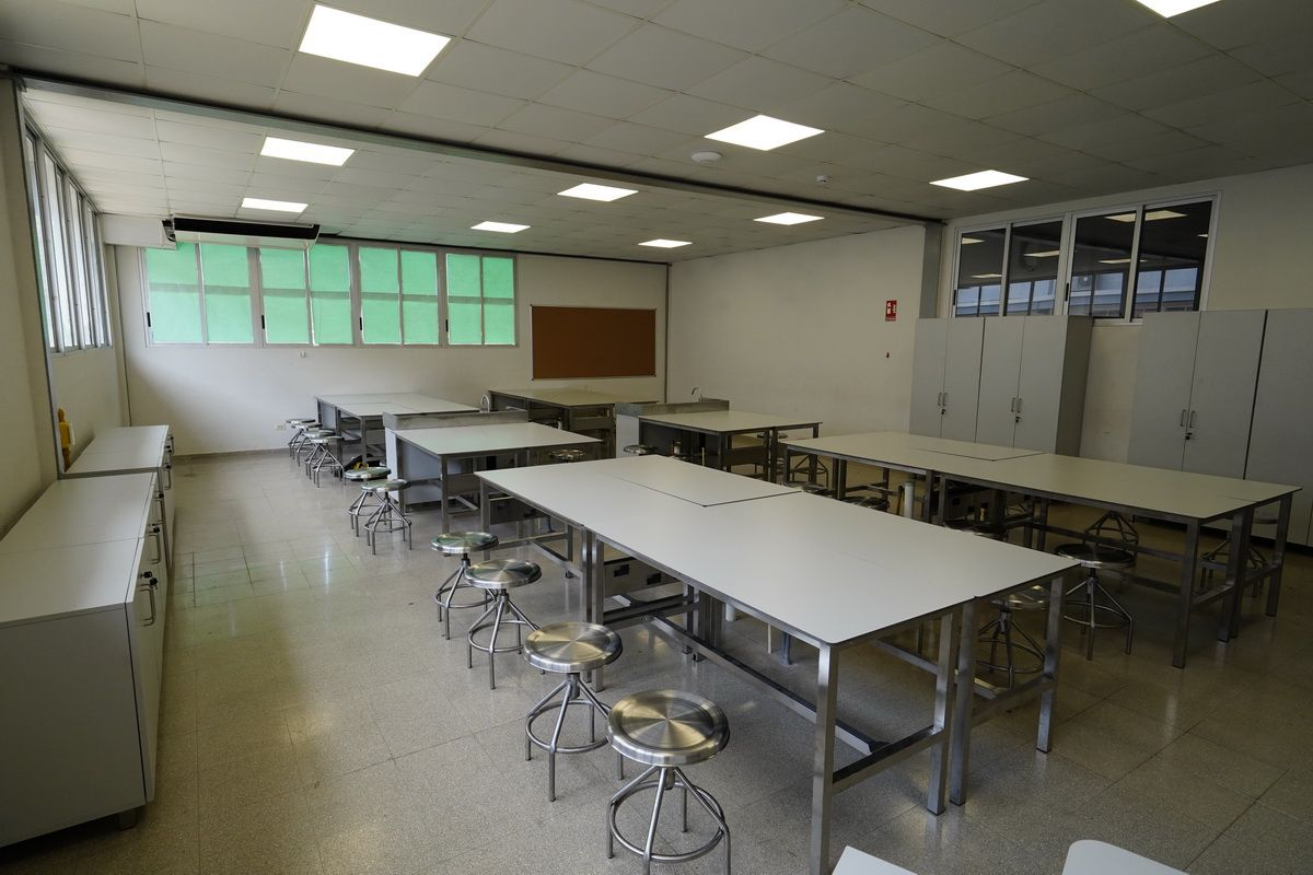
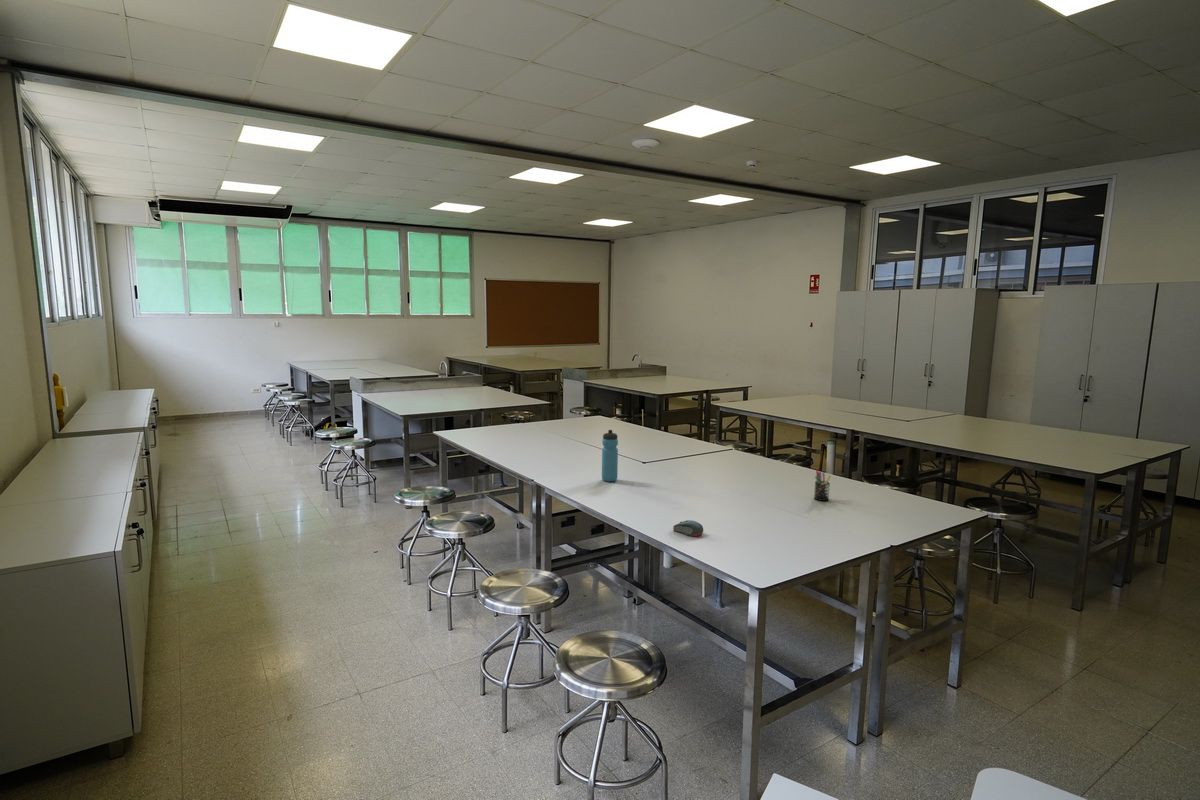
+ computer mouse (688, 526)
+ water bottle (609, 455)
+ pen holder (820, 484)
